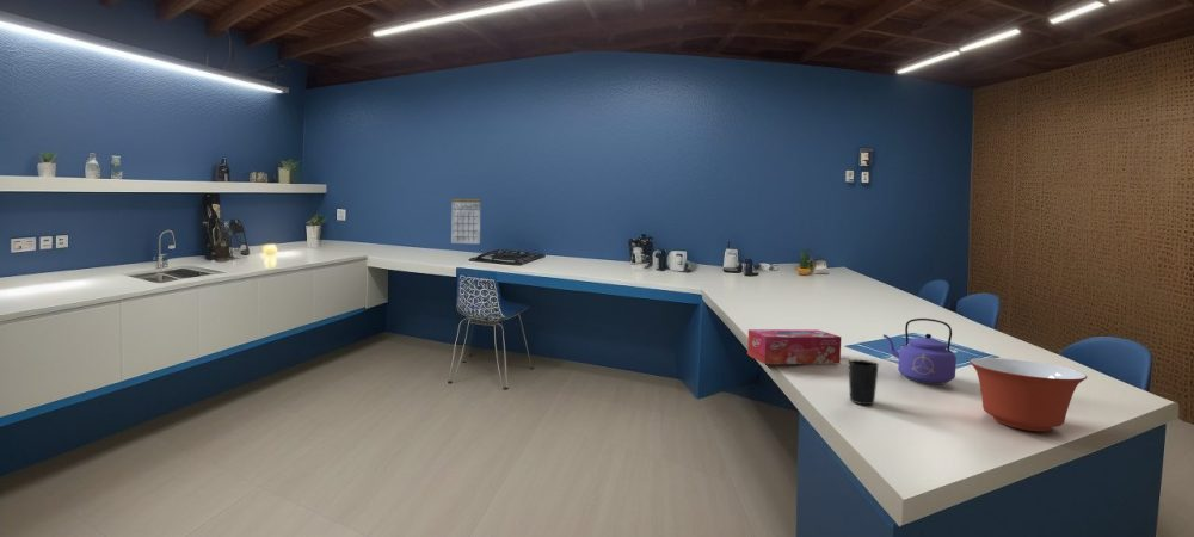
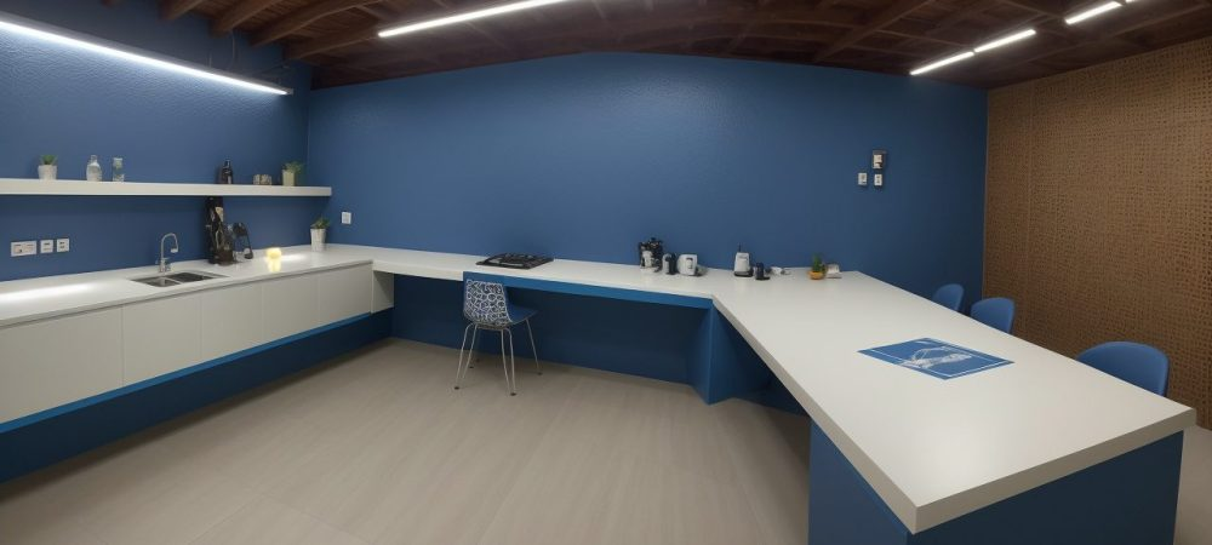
- calendar (466, 216)
- tissue box (793, 346)
- kettle (917, 347)
- cup (862, 382)
- mixing bowl (1022, 395)
